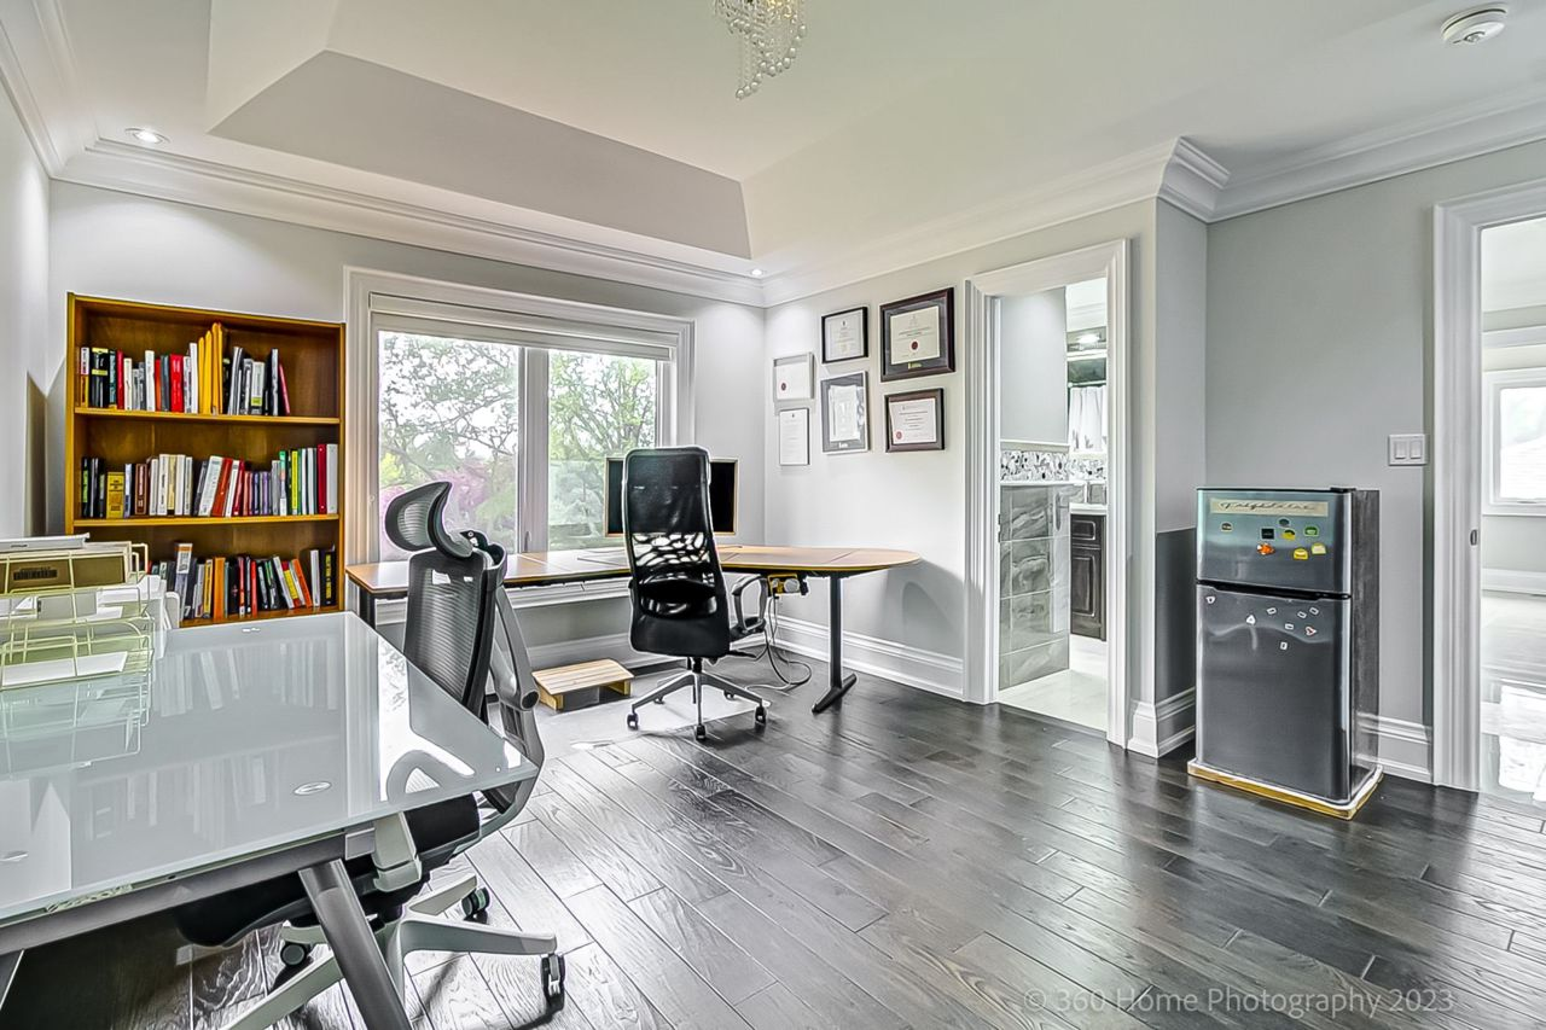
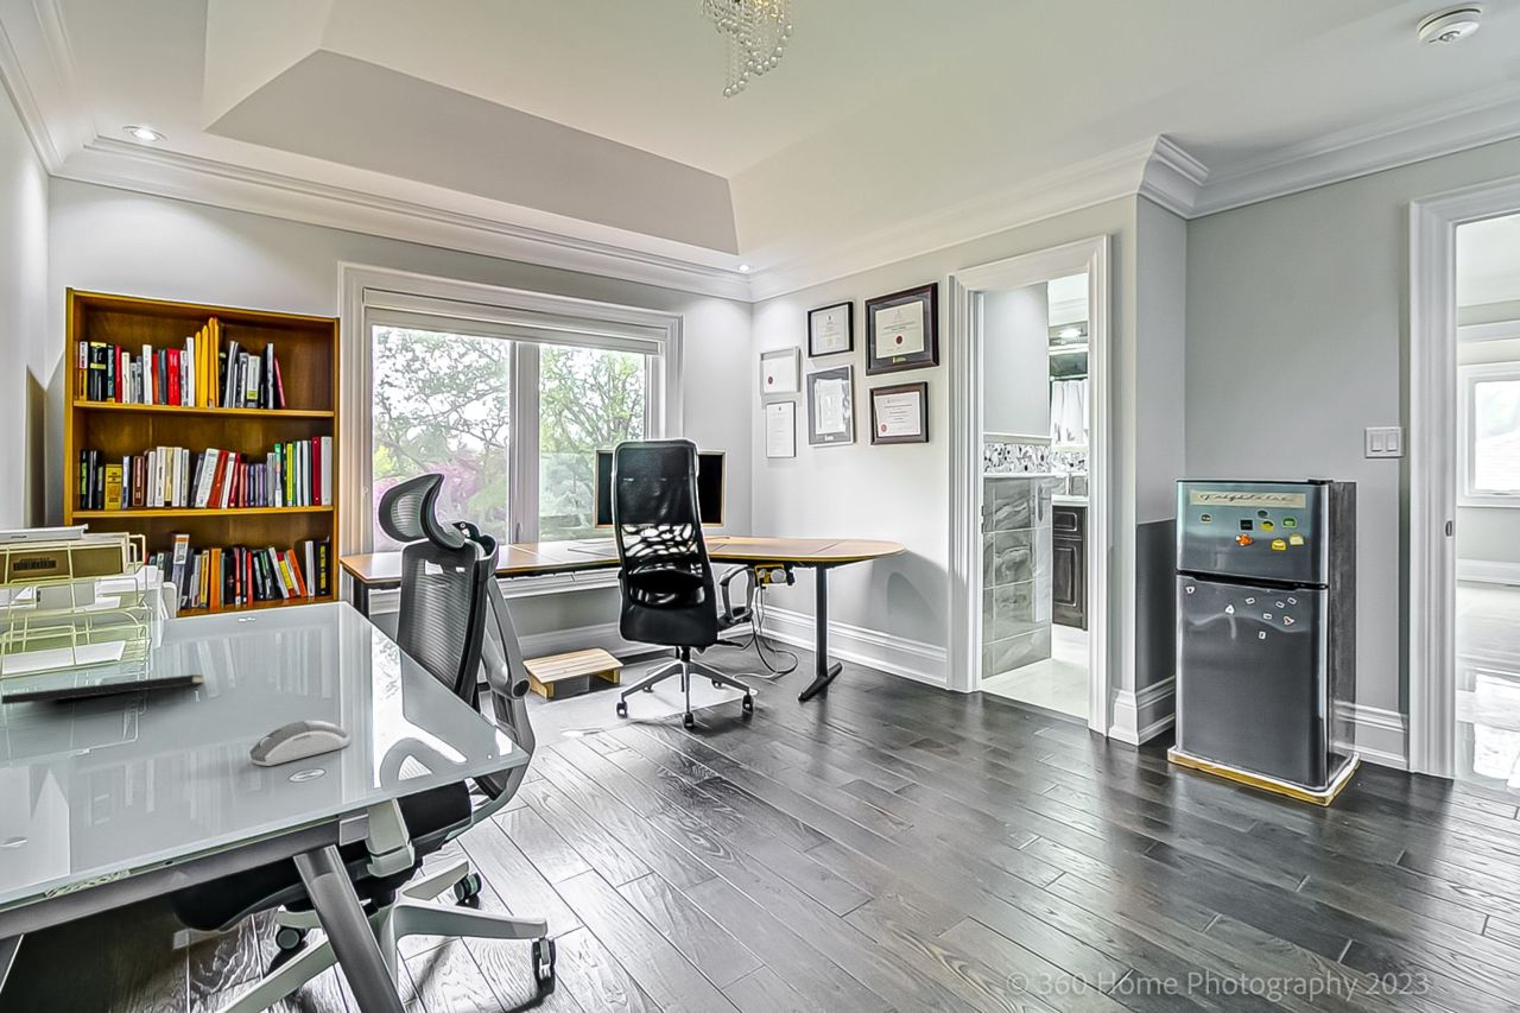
+ notepad (113, 688)
+ computer mouse (302, 736)
